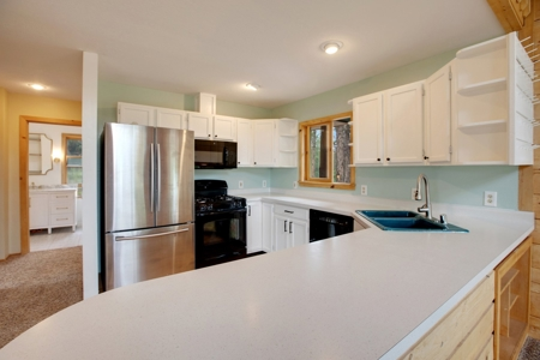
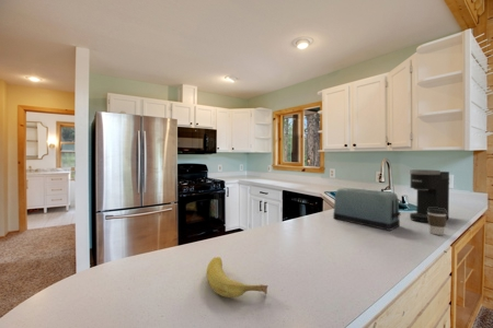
+ toaster (365, 206)
+ coffee maker (428, 194)
+ coffee cup (436, 221)
+ fruit (232, 280)
